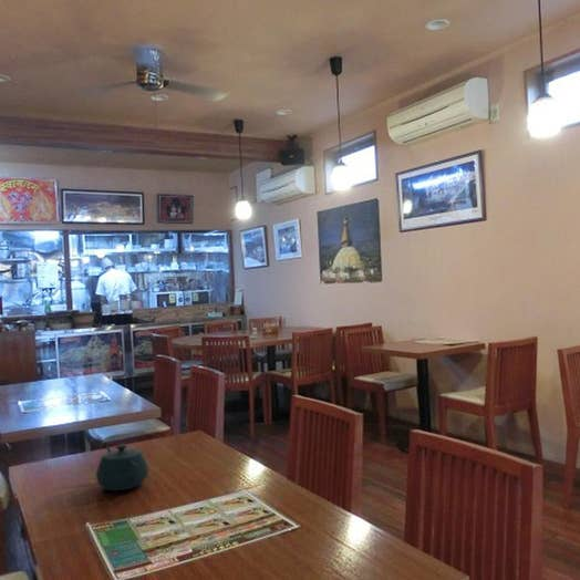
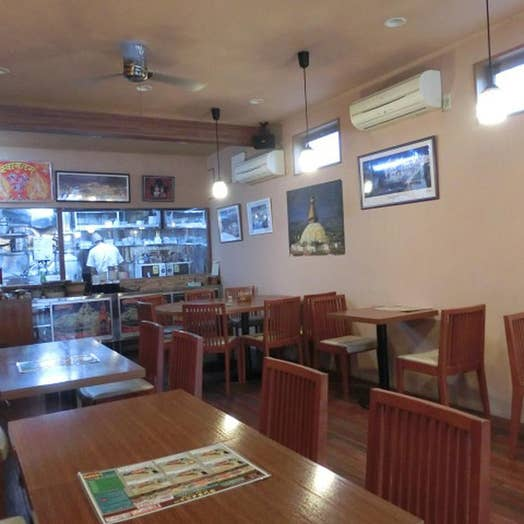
- teapot (121, 464)
